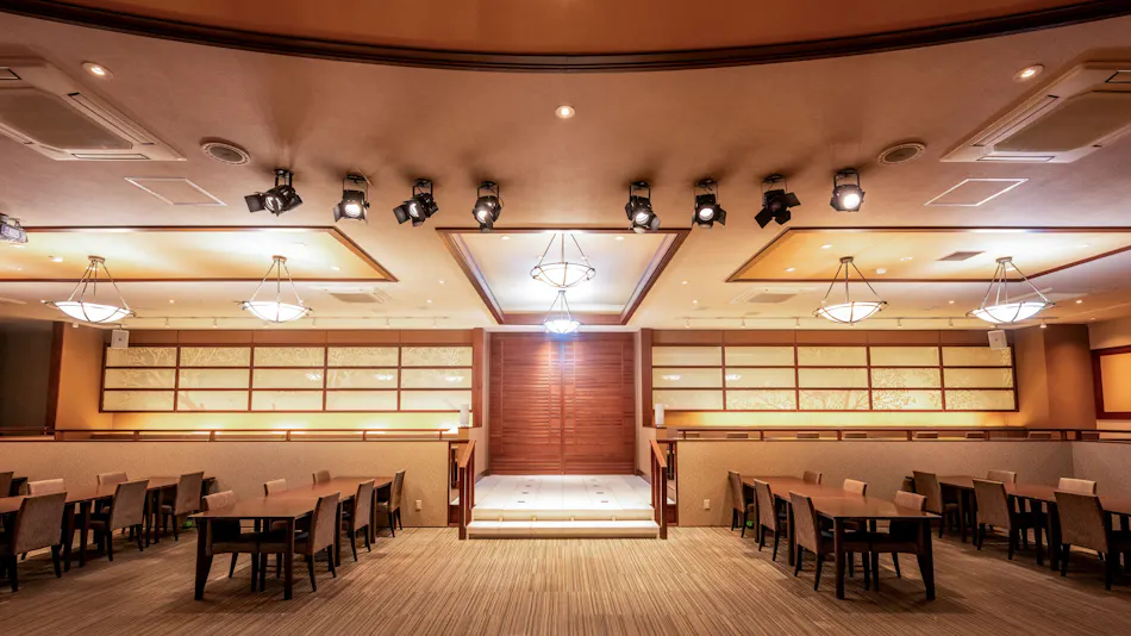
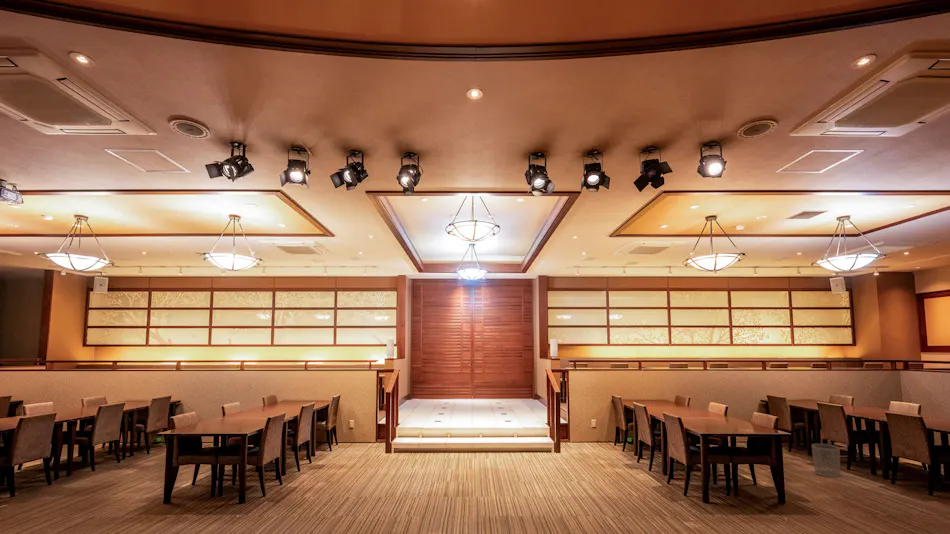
+ waste bin (826, 459)
